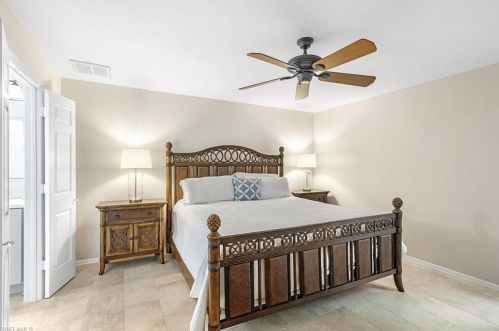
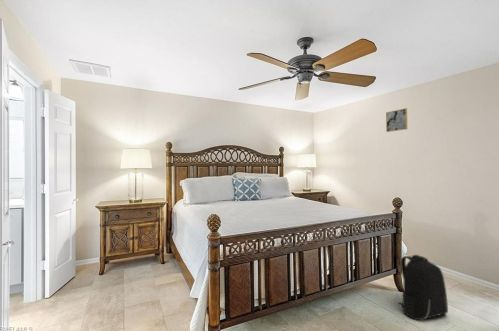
+ wall art (396, 120)
+ backpack (419, 283)
